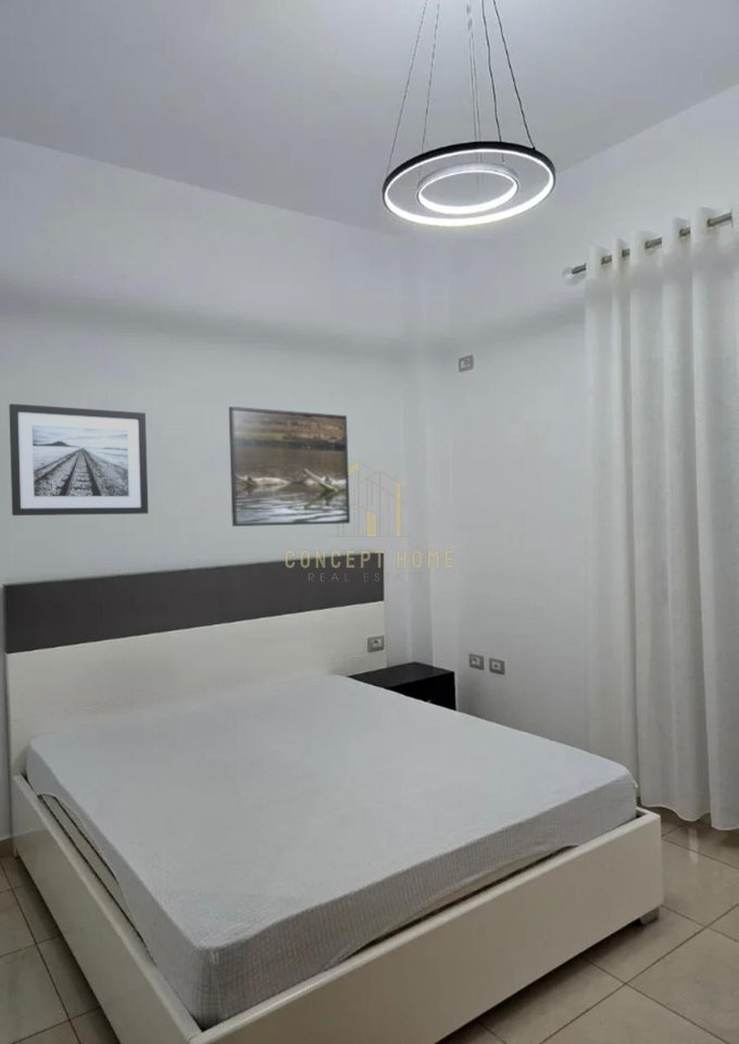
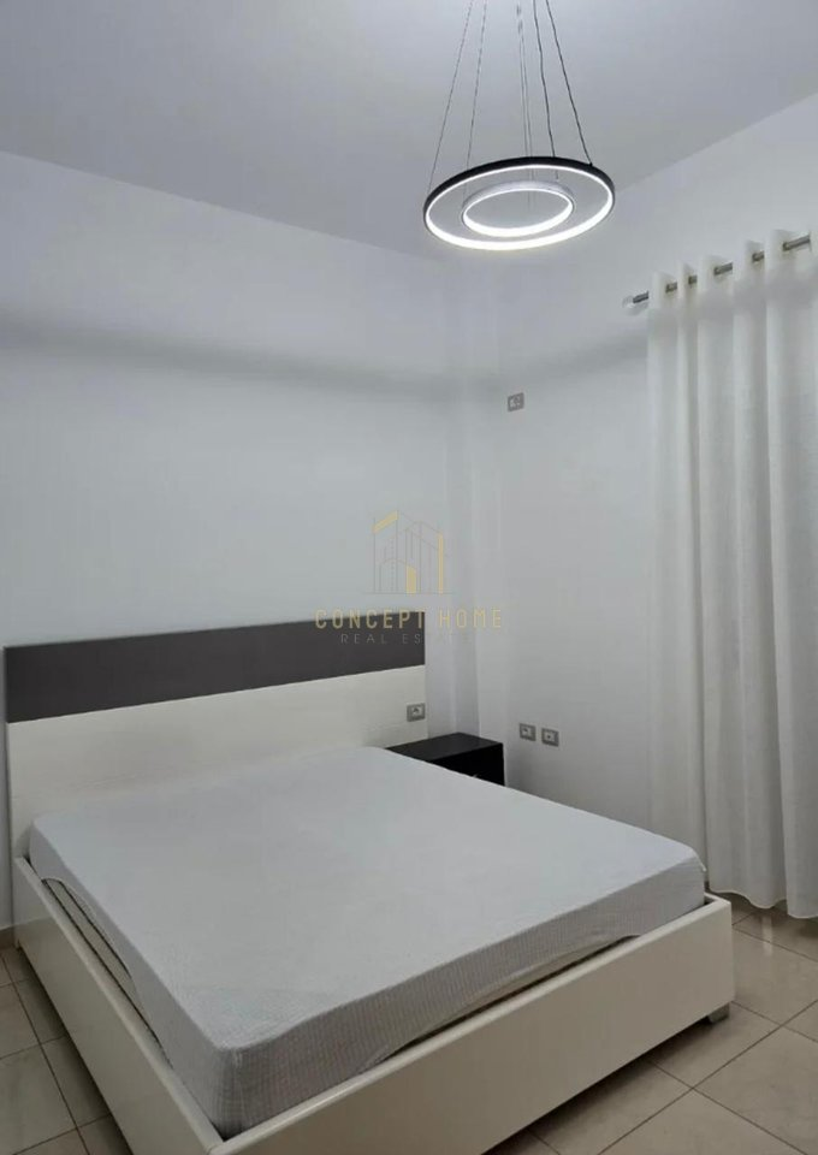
- wall art (82, 461)
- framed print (292, 468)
